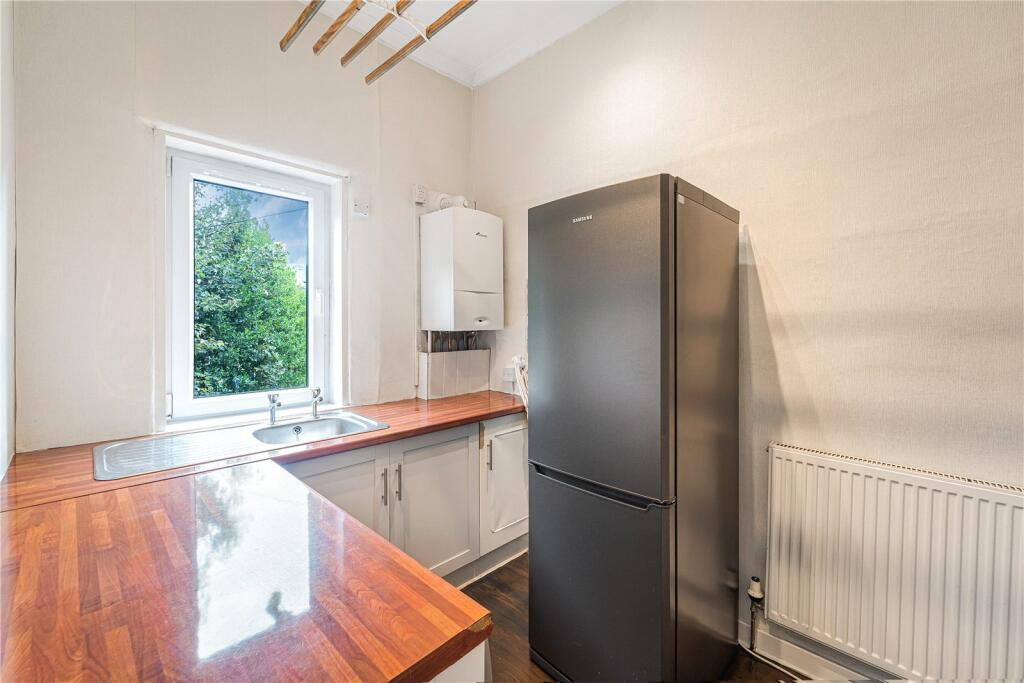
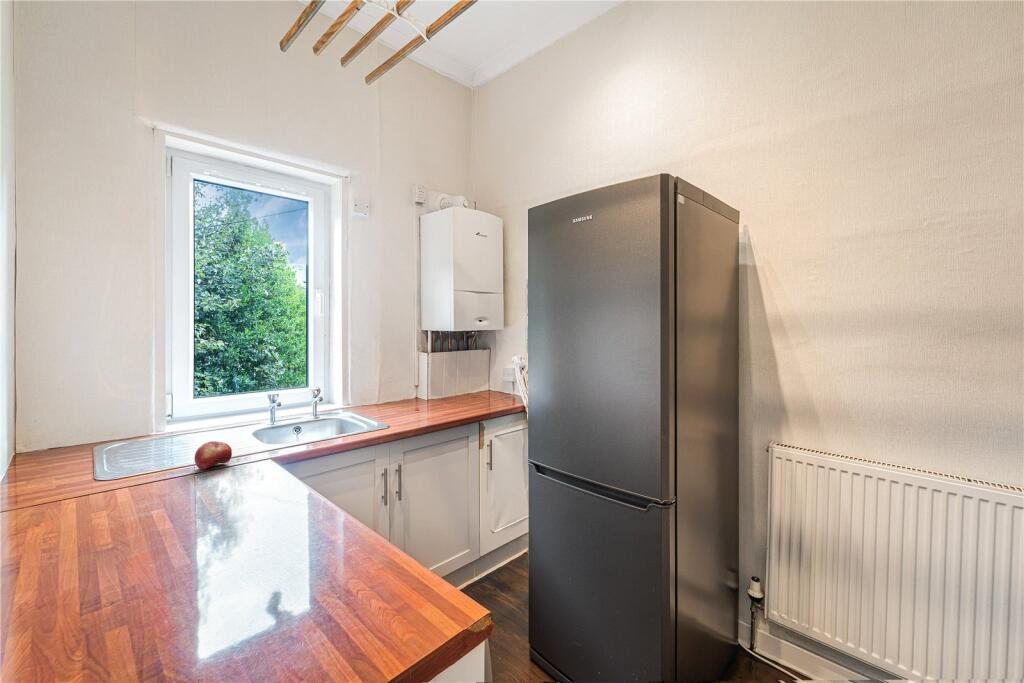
+ fruit (213, 454)
